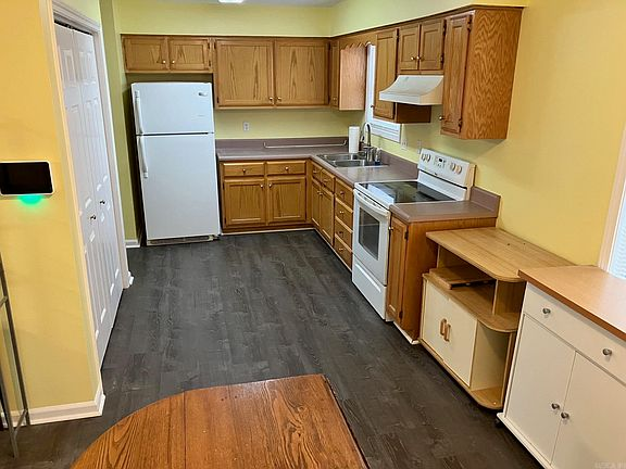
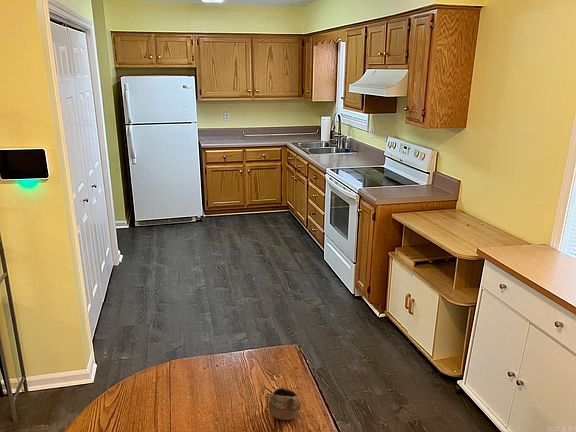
+ cup (284, 402)
